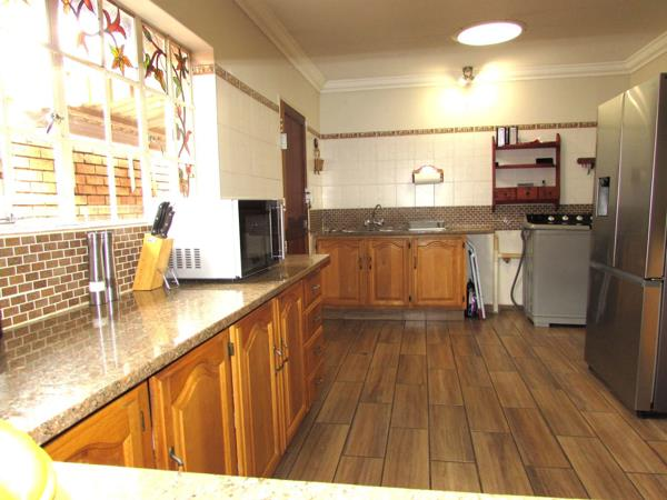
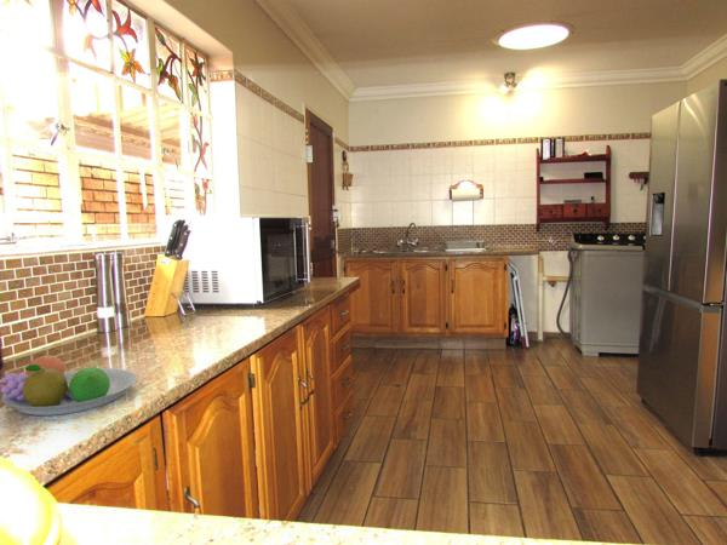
+ fruit bowl (71, 375)
